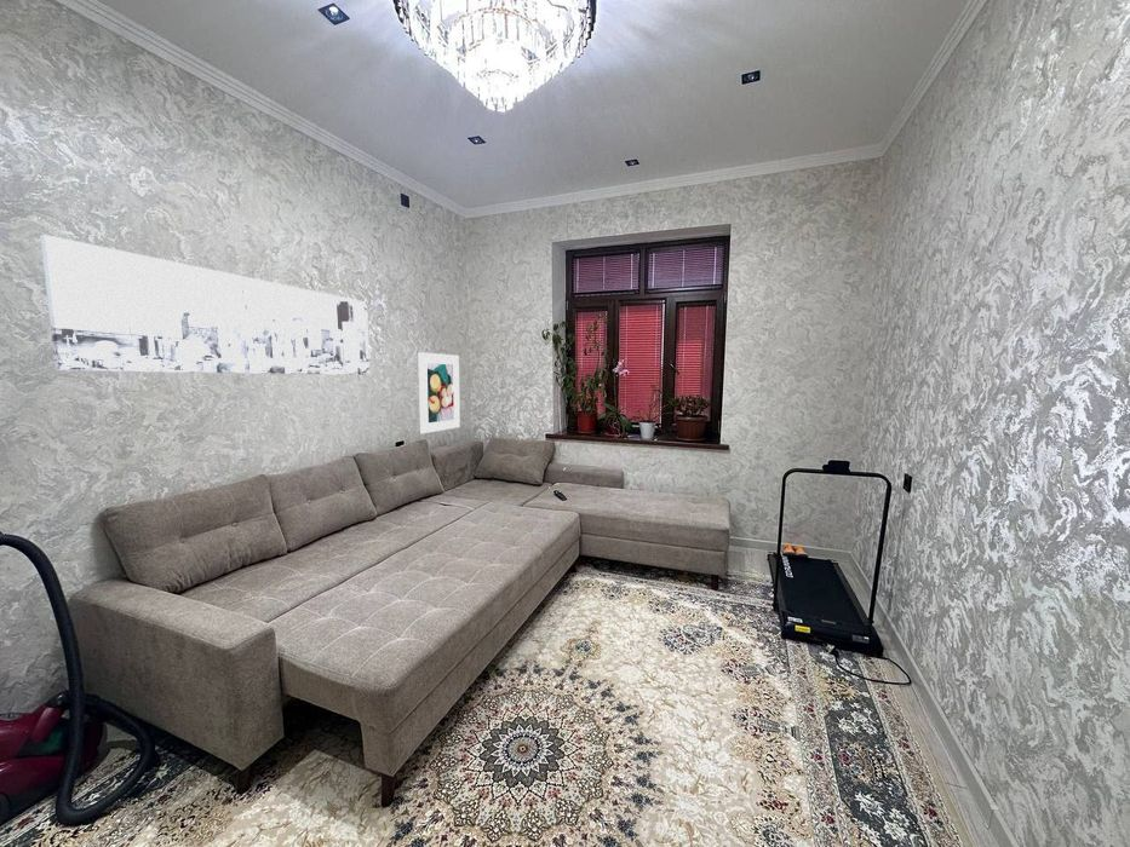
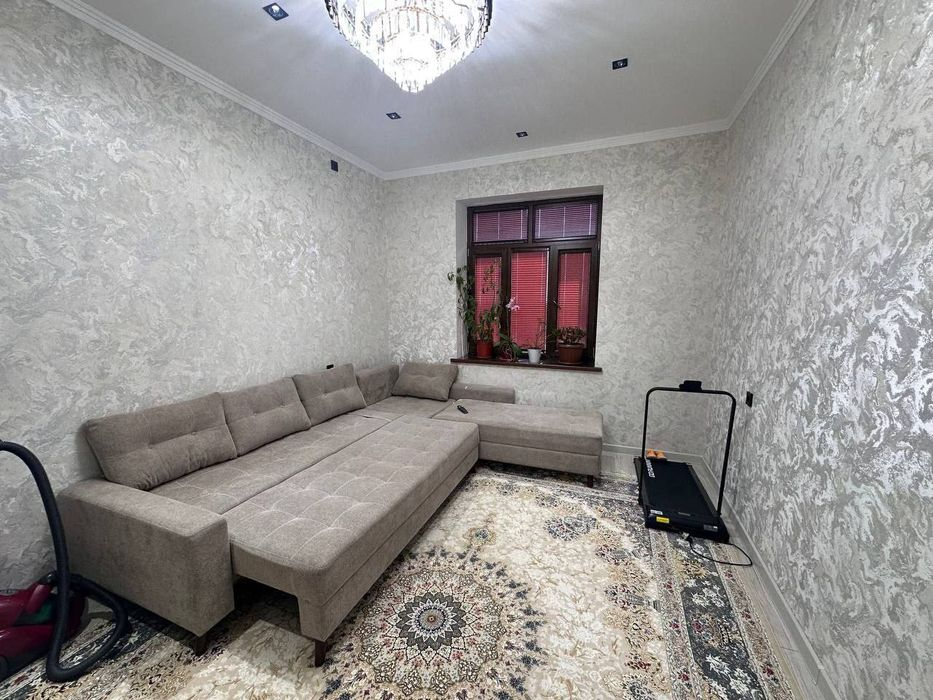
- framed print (440, 392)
- wall art (256, 325)
